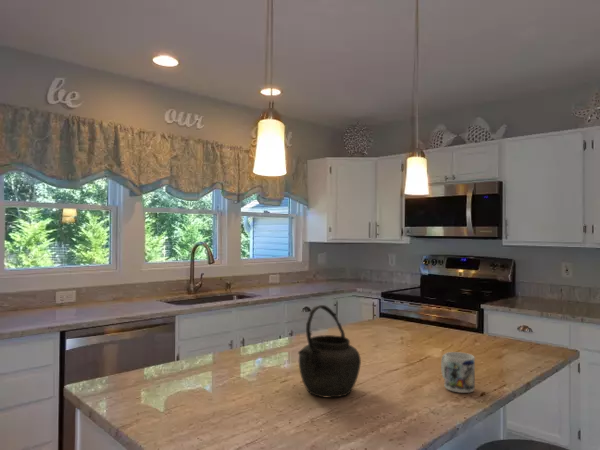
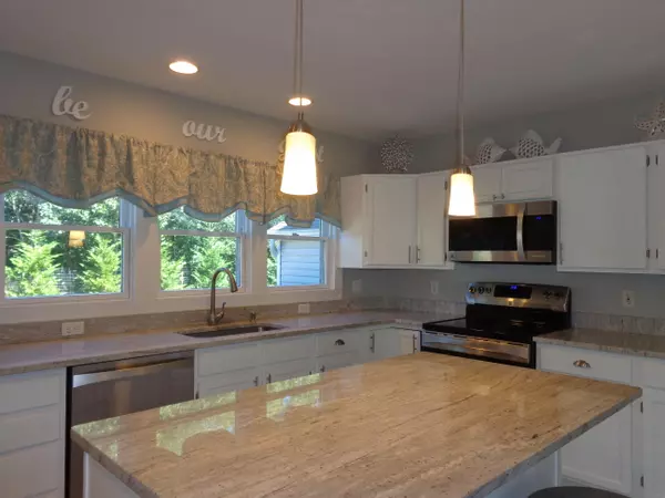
- kettle (322, 349)
- mug (455, 370)
